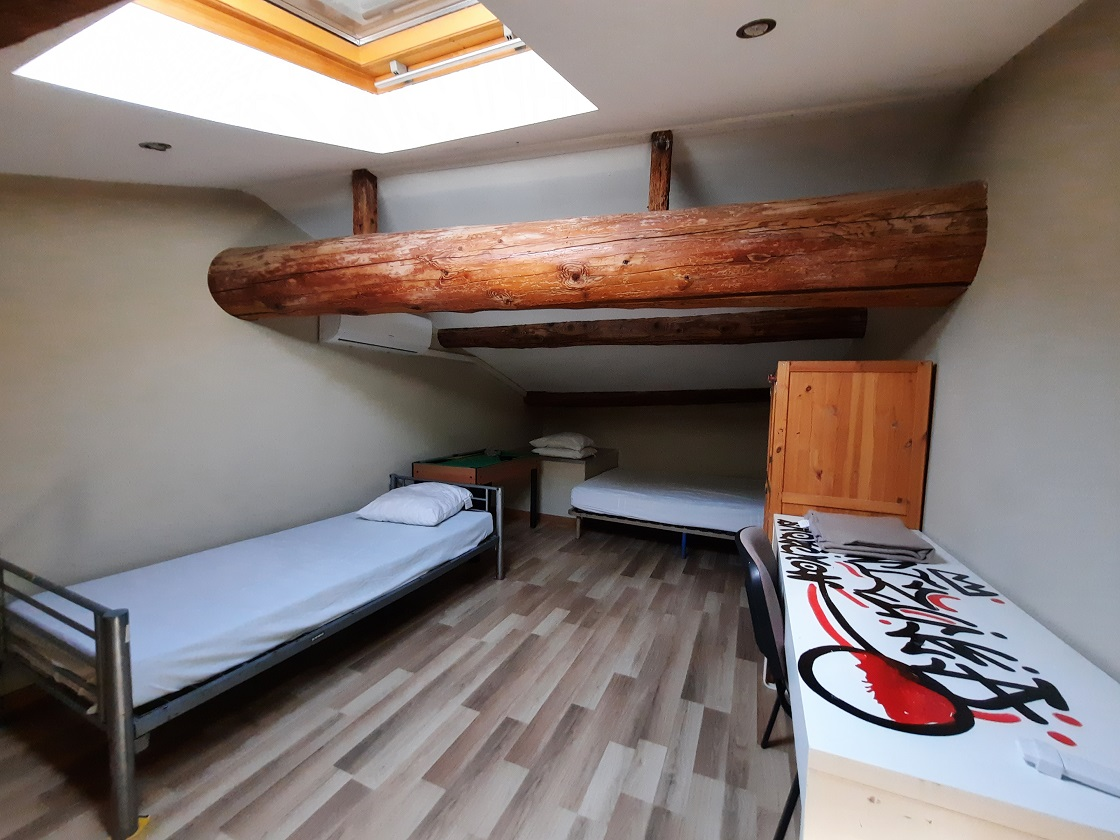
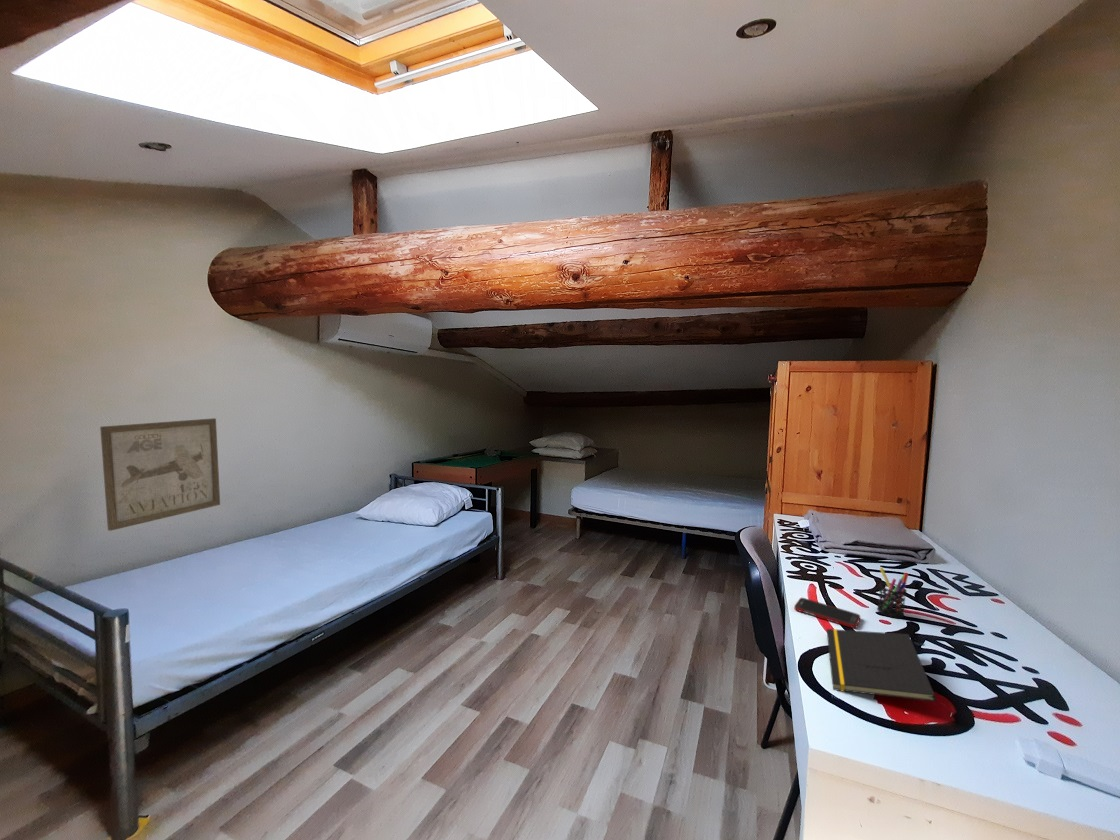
+ cell phone (826, 612)
+ notepad (873, 660)
+ pen holder (895, 591)
+ wall art (166, 469)
